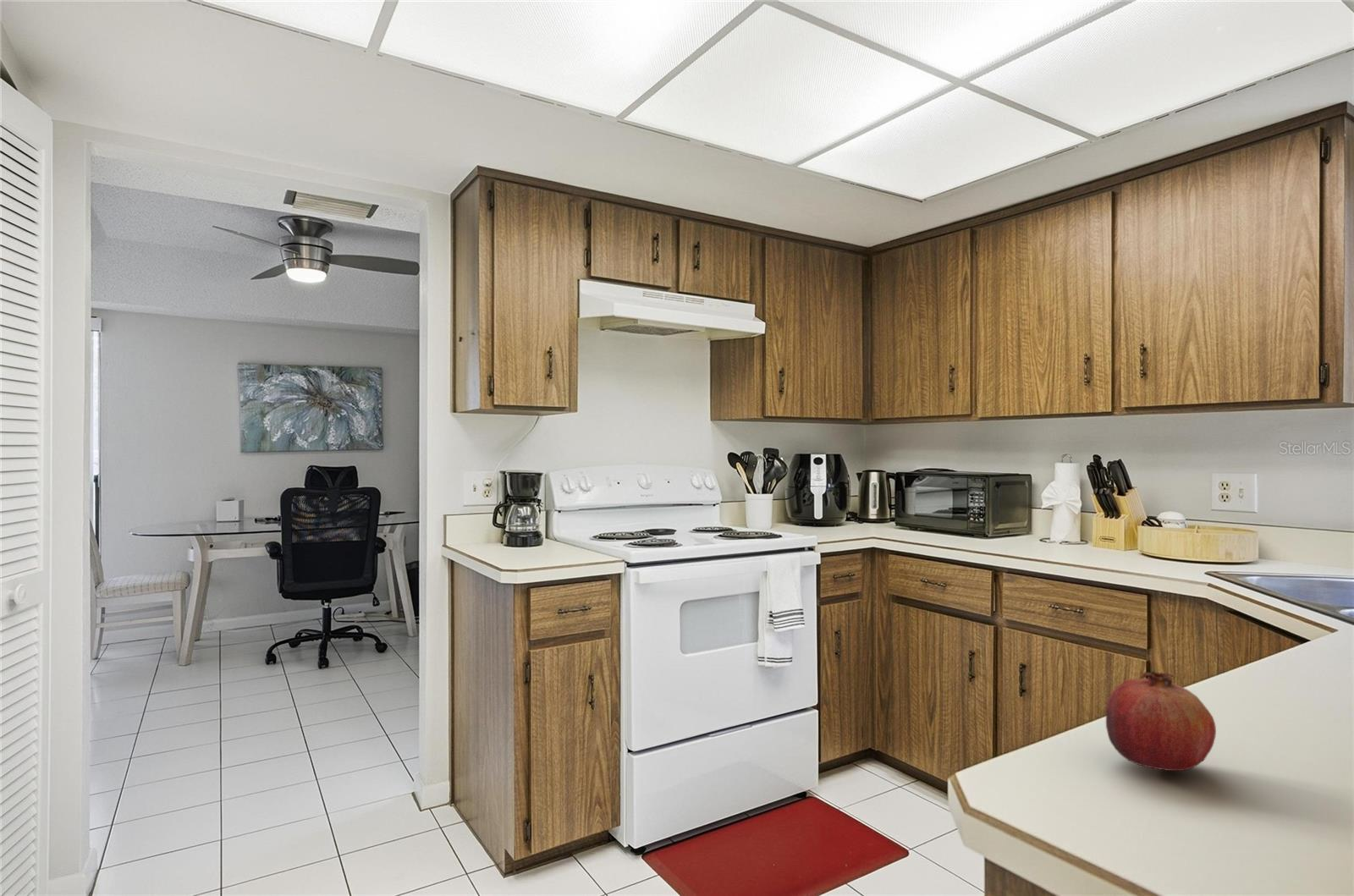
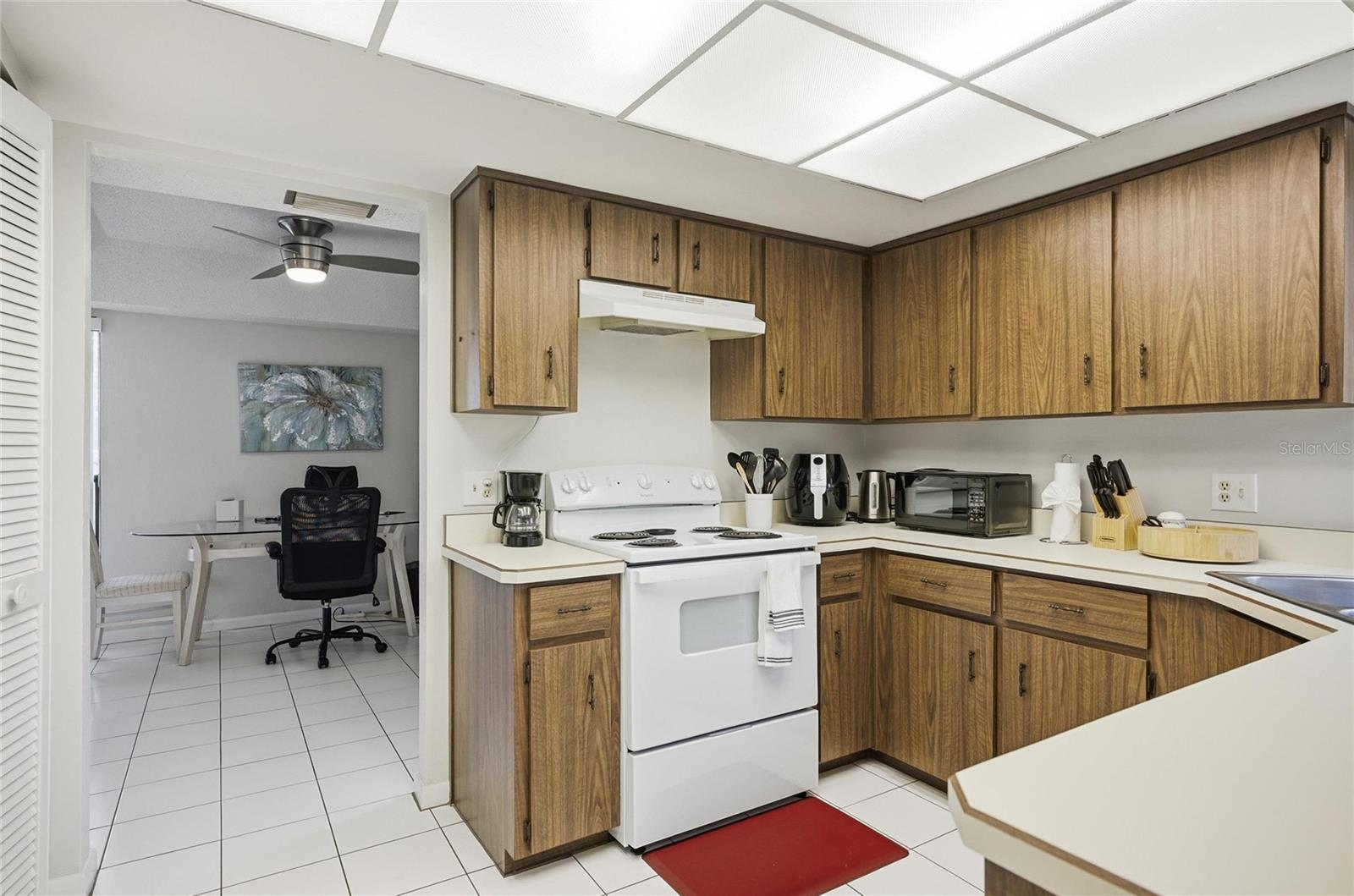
- fruit (1157, 720)
